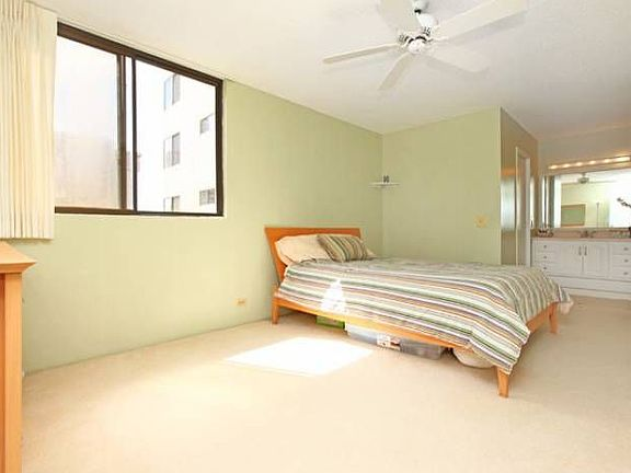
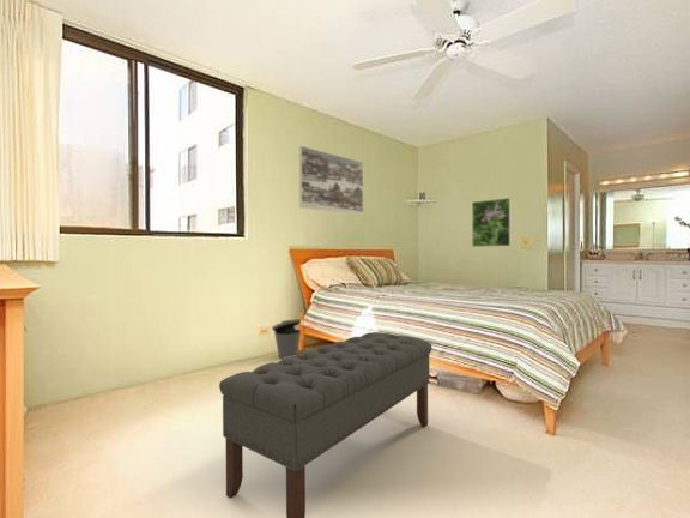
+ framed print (490, 223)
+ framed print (333, 182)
+ bench (344, 403)
+ trash can (286, 337)
